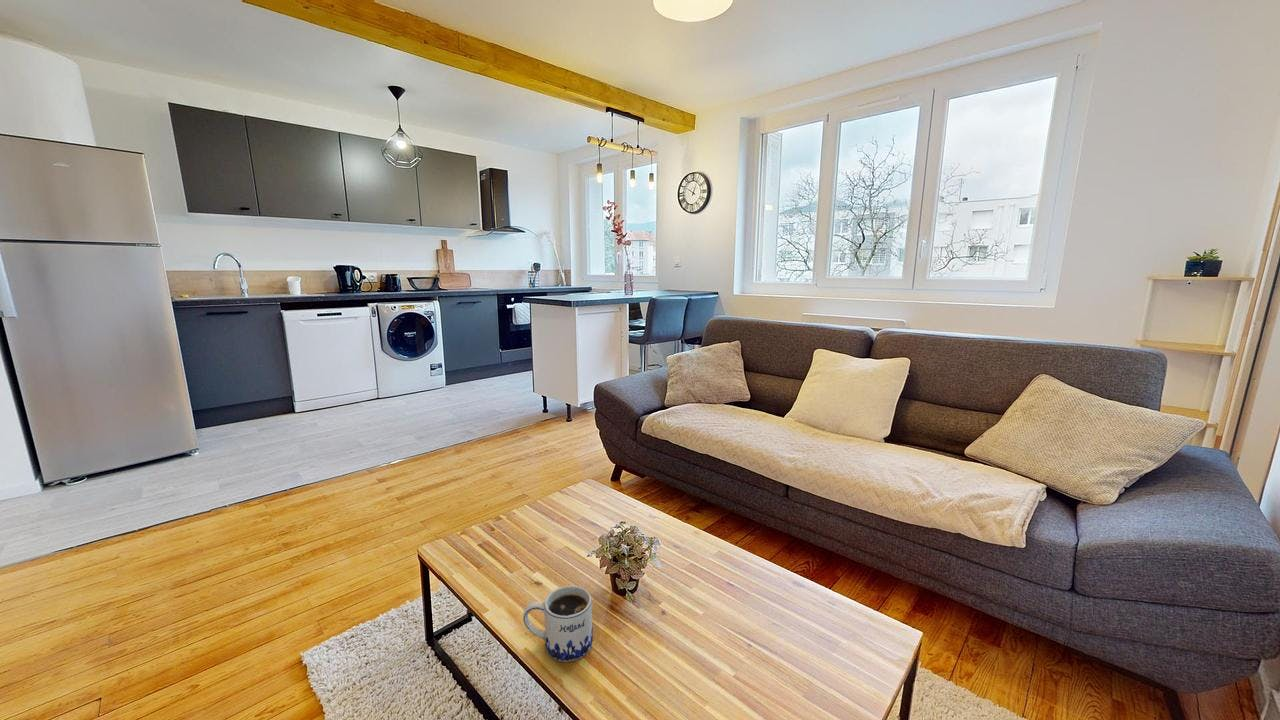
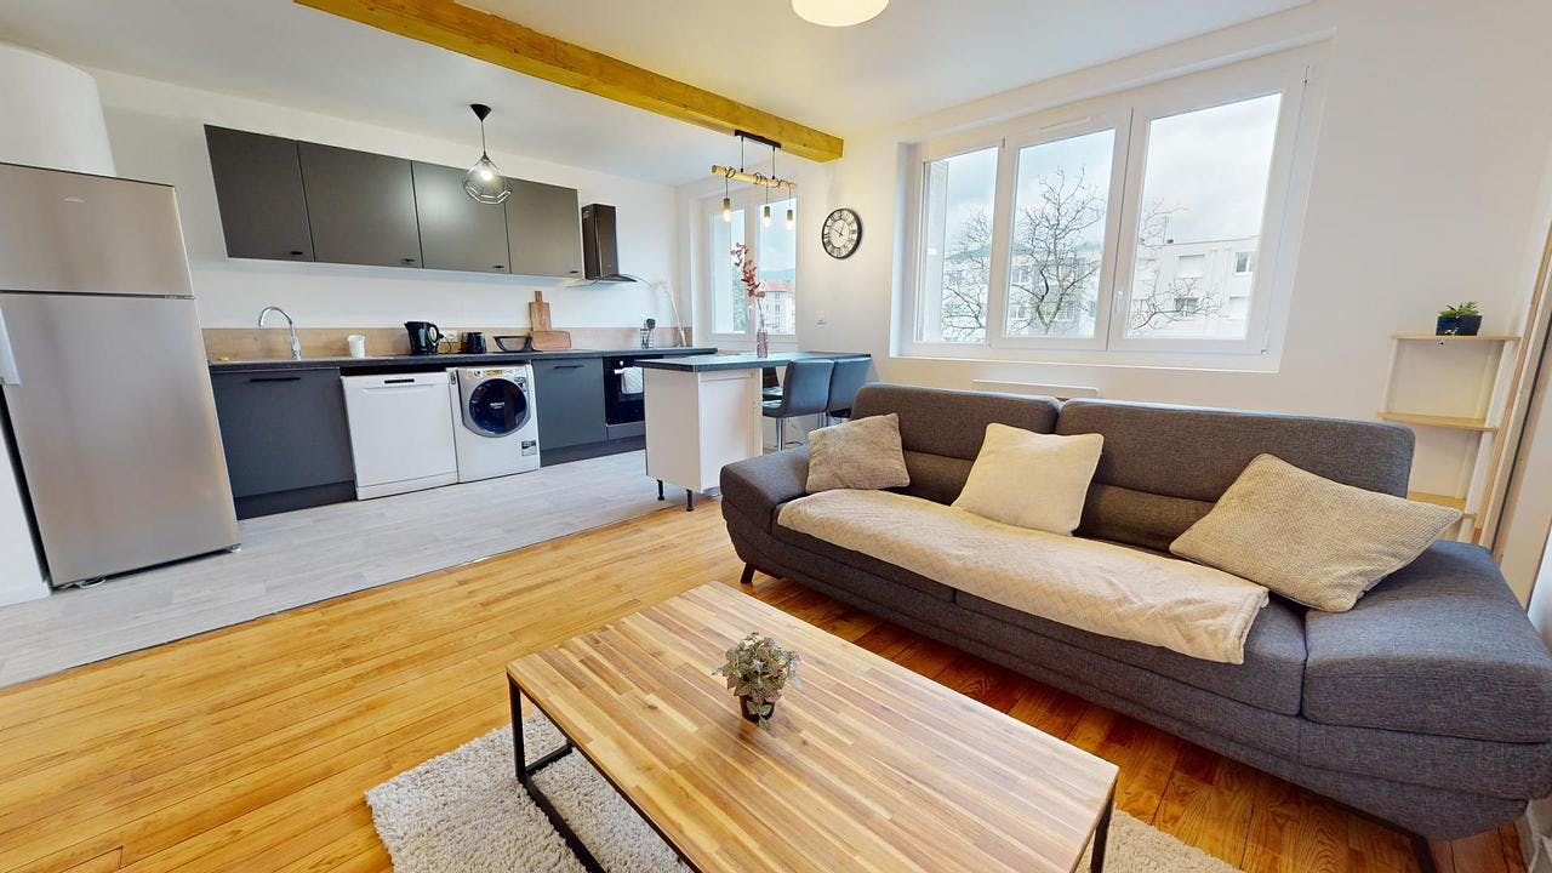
- mug (561, 622)
